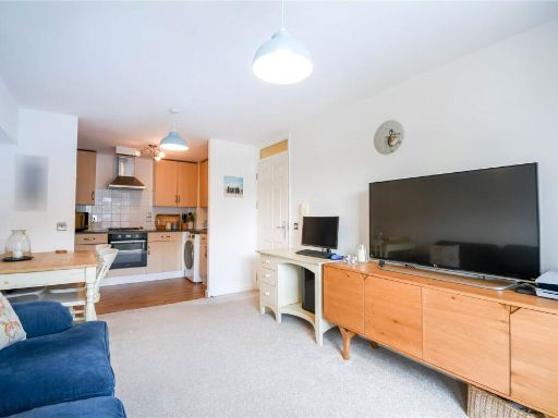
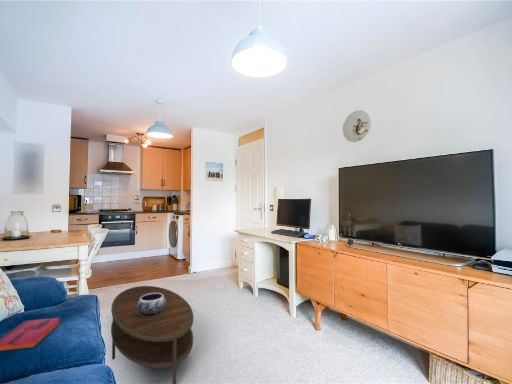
+ decorative bowl (151, 304)
+ coffee table (150, 326)
+ hardback book (28, 333)
